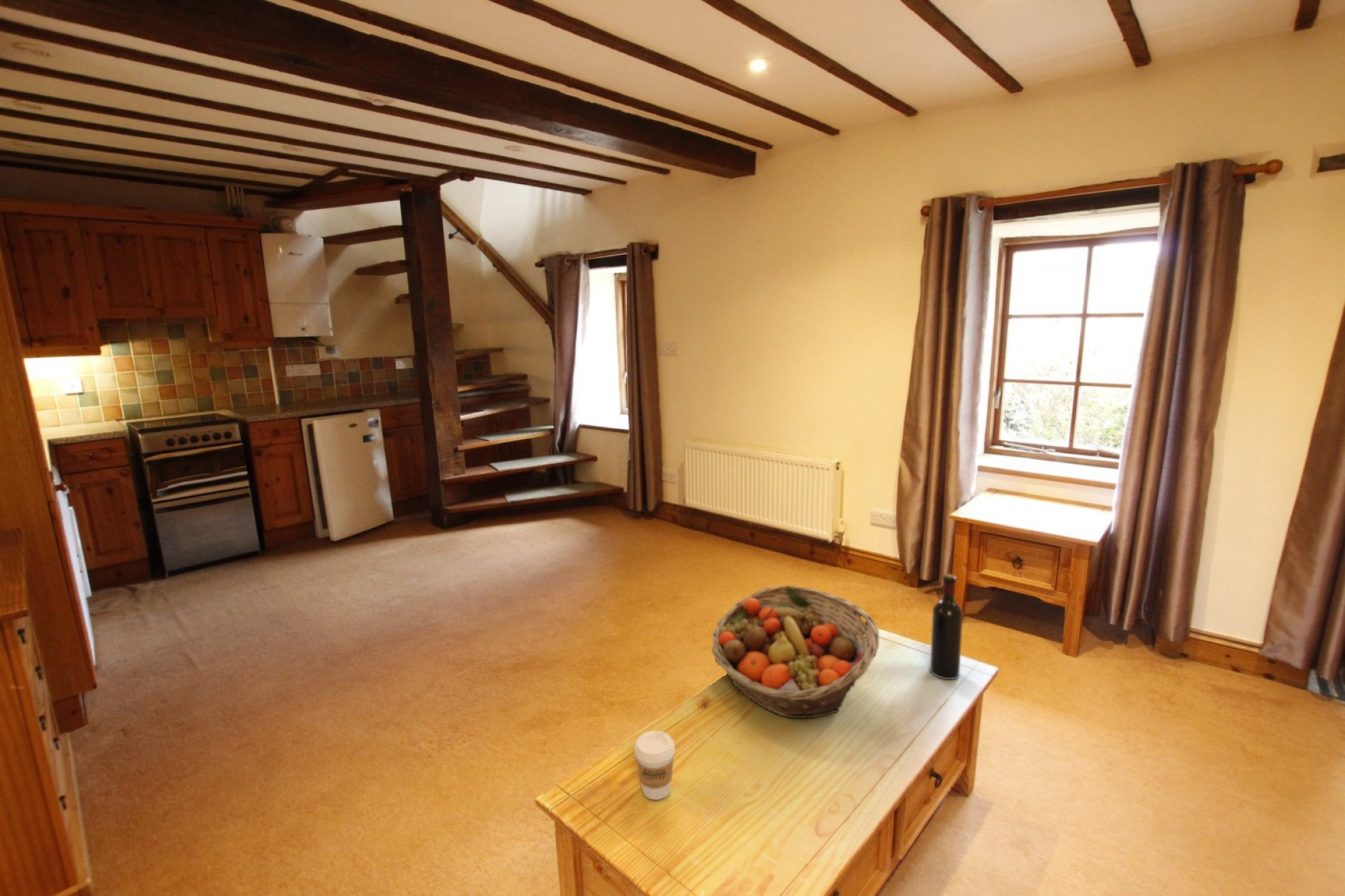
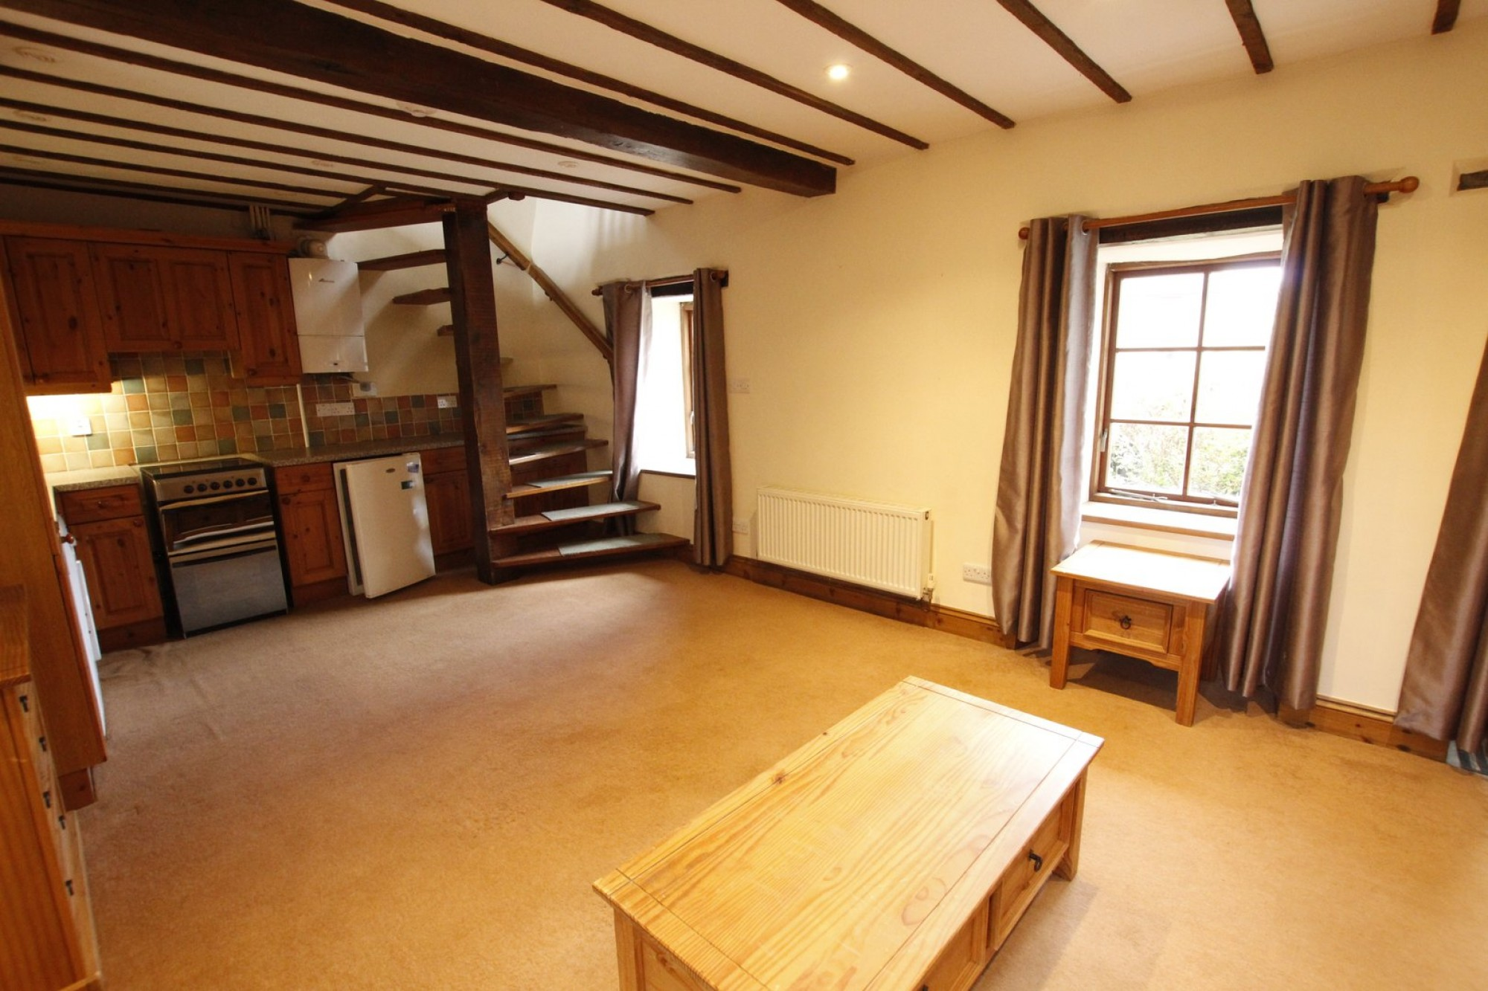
- wine bottle (947, 624)
- coffee cup (655, 765)
- fruit basket (791, 647)
